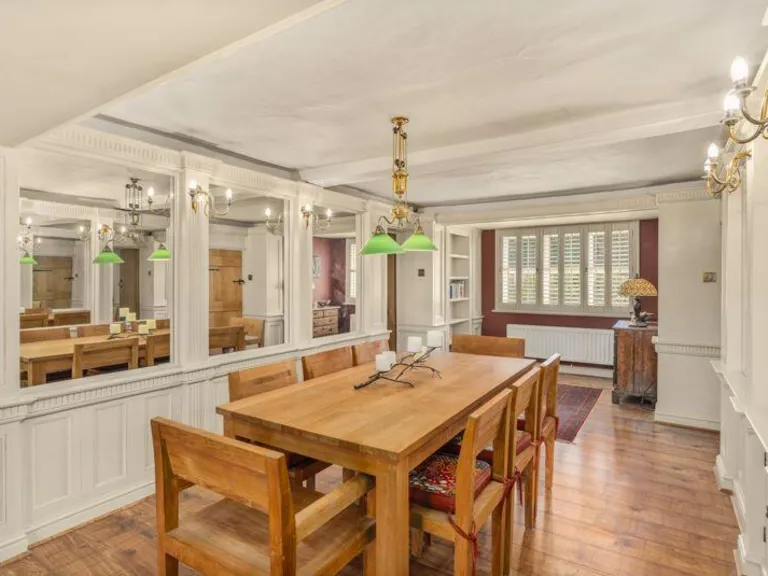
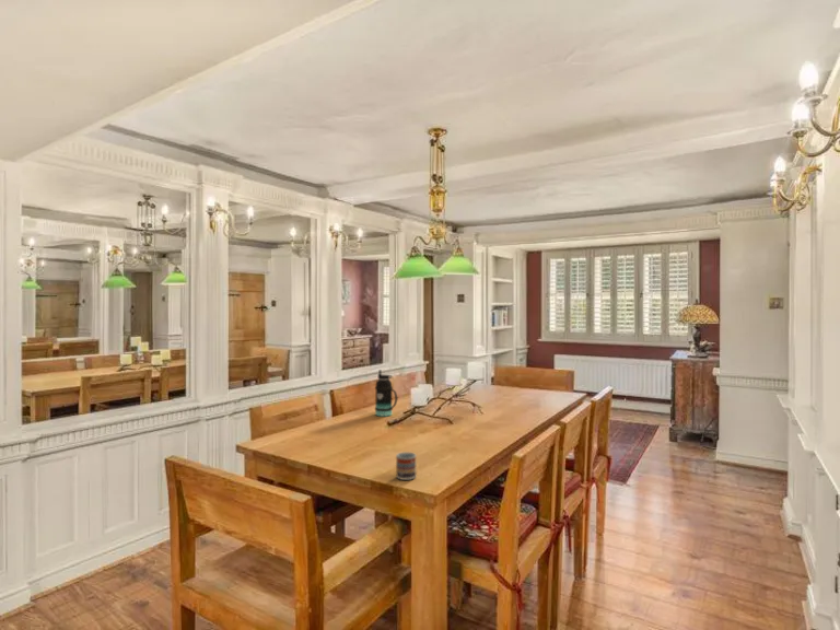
+ bottle (386, 392)
+ cup (406, 464)
